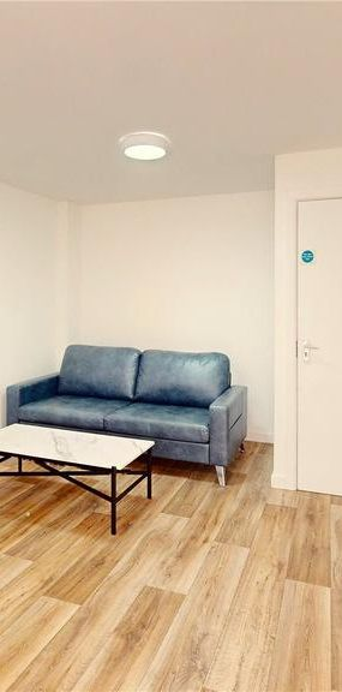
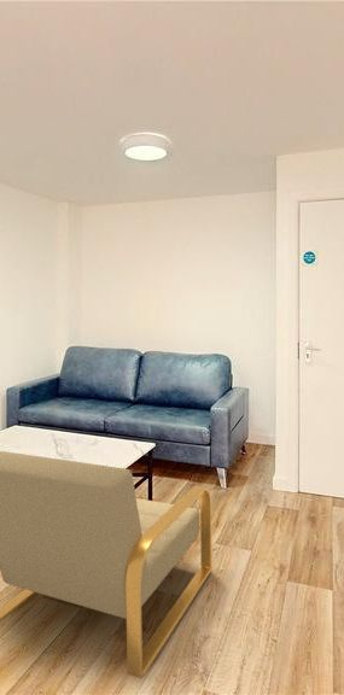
+ armchair (101, 521)
